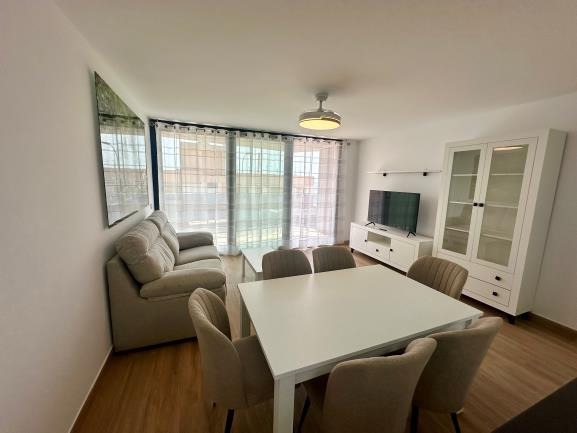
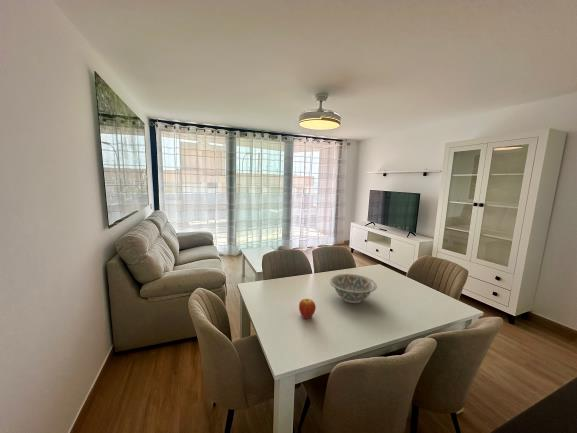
+ fruit (306, 307)
+ decorative bowl (352, 290)
